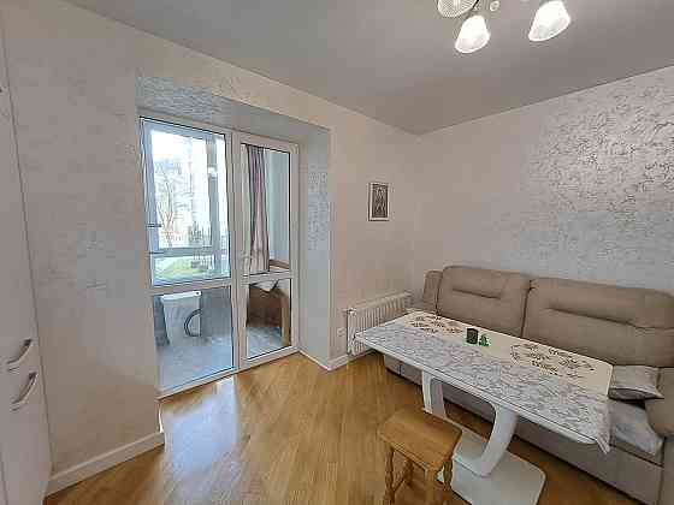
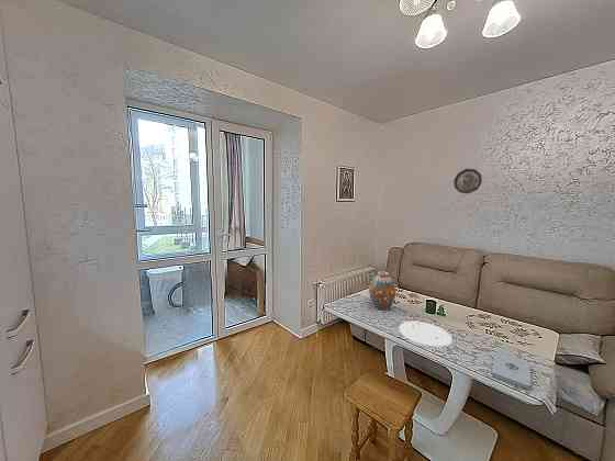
+ decorative plate (467, 181)
+ vase (382, 290)
+ plate (424, 327)
+ notepad (511, 369)
